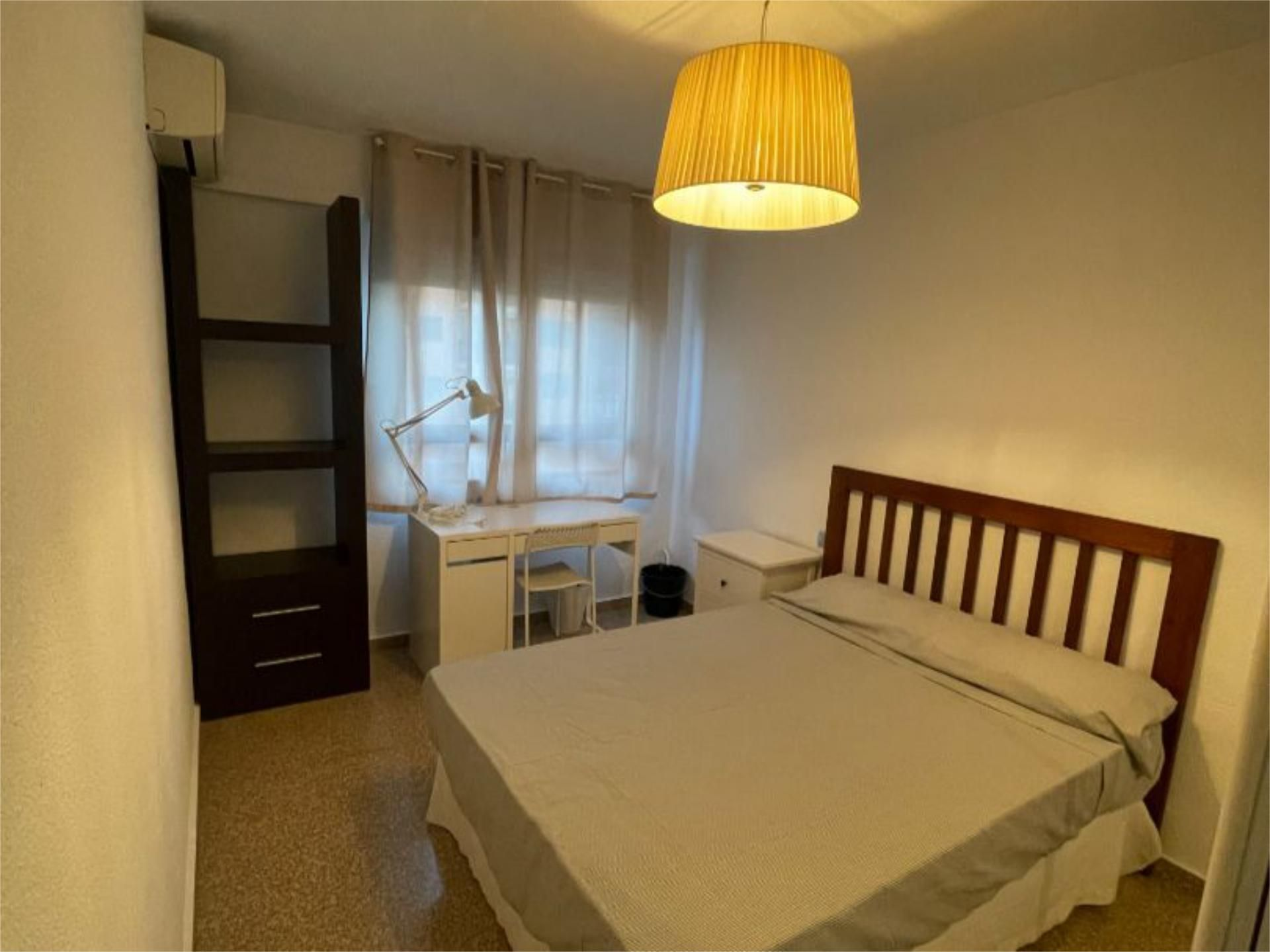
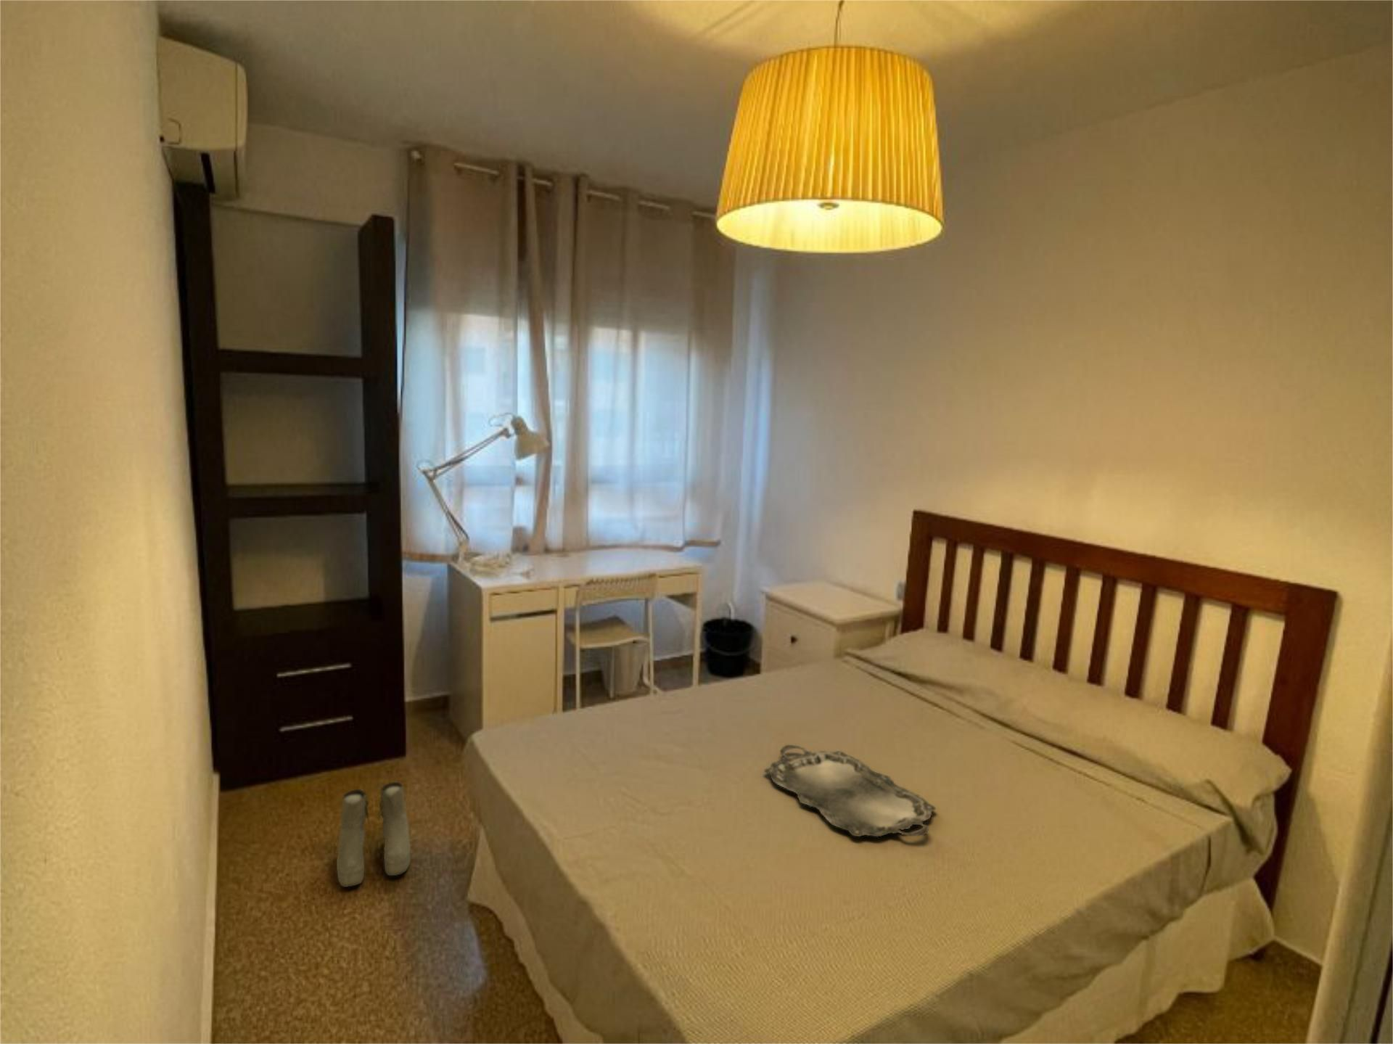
+ serving tray (846, 790)
+ boots (370, 824)
